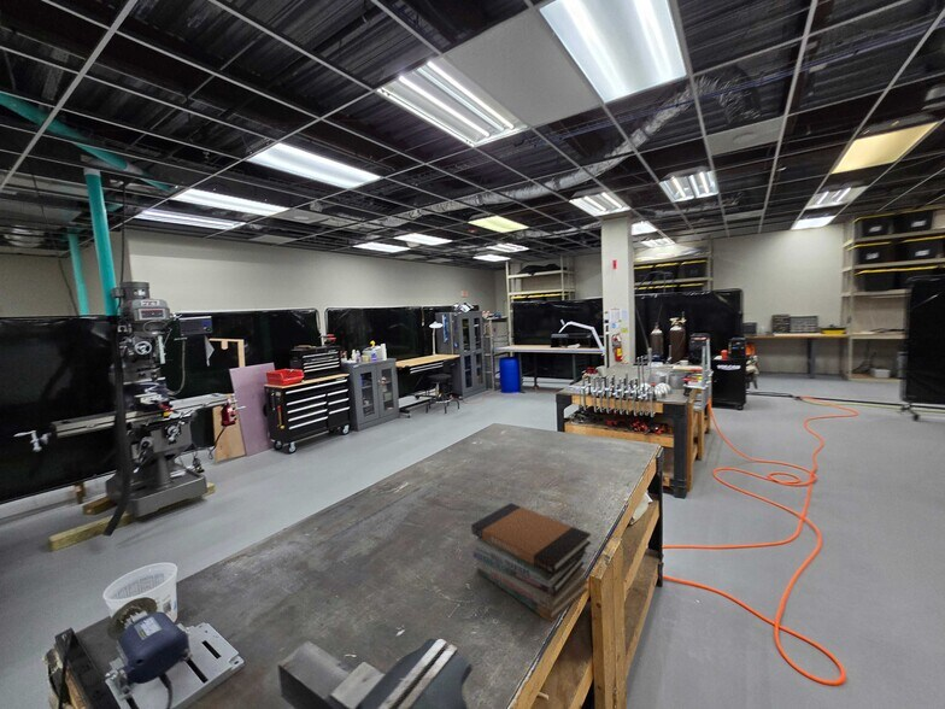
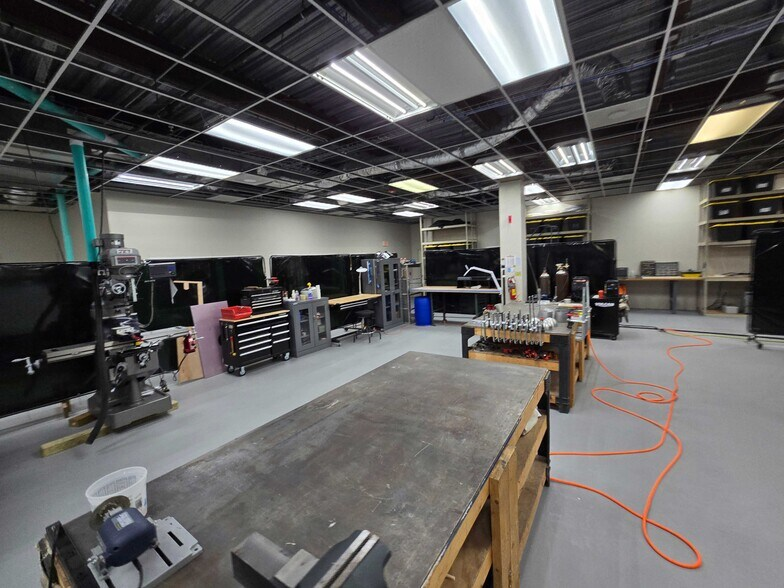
- book stack (528, 553)
